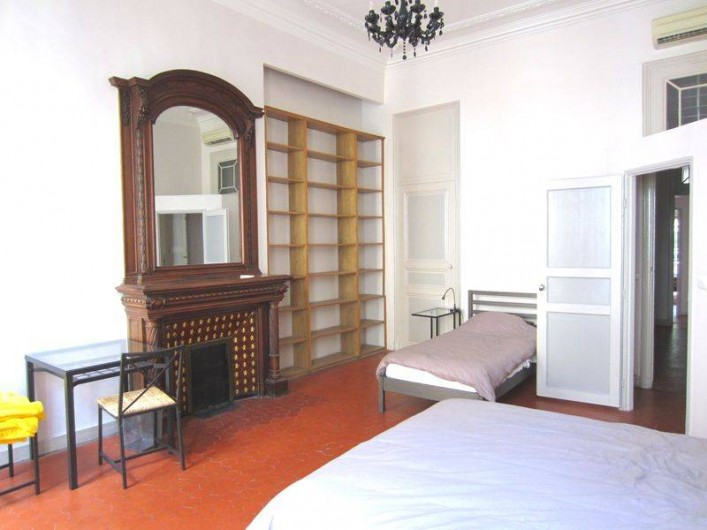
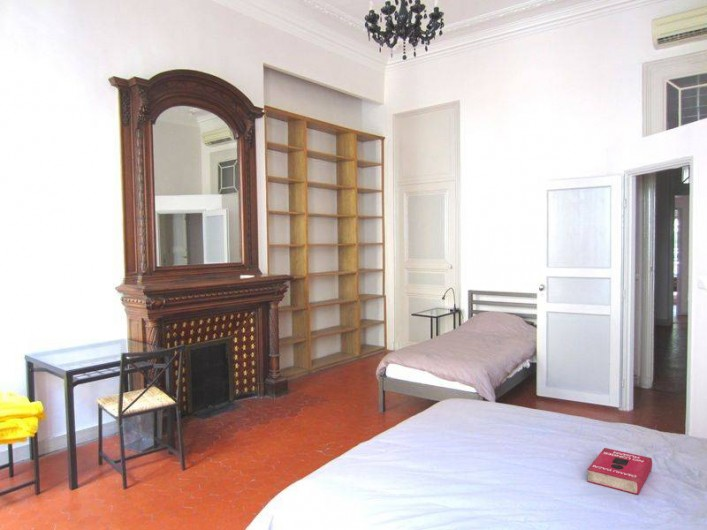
+ book (620, 469)
